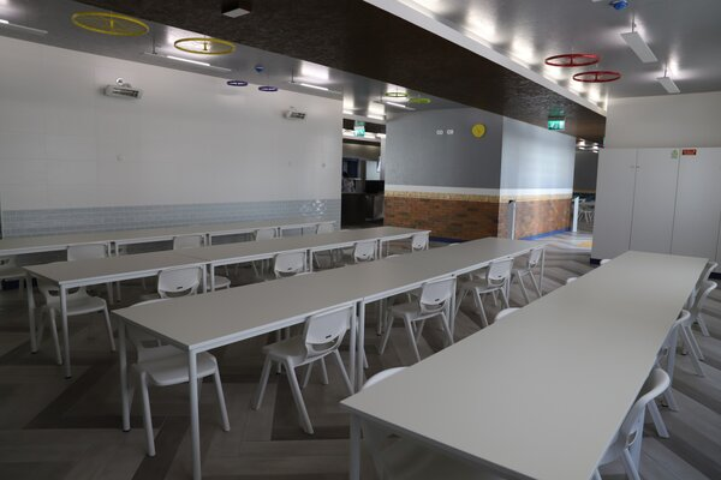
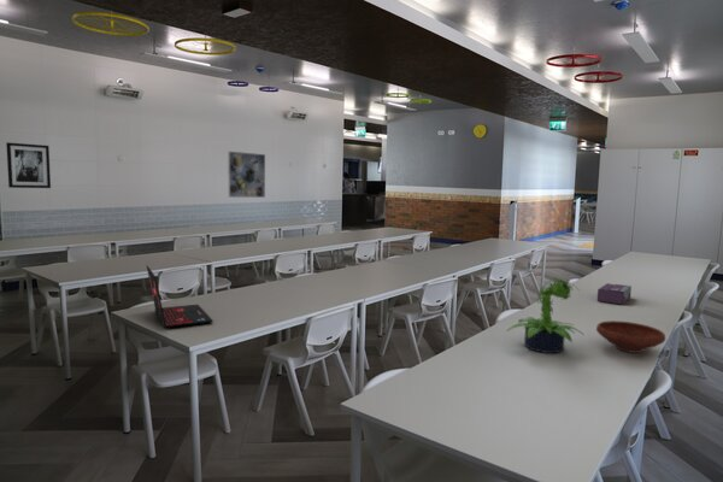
+ wall art (29, 165)
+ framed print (247, 175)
+ tissue box (613, 293)
+ bowl (629, 339)
+ potted plant (546, 312)
+ laptop (178, 306)
